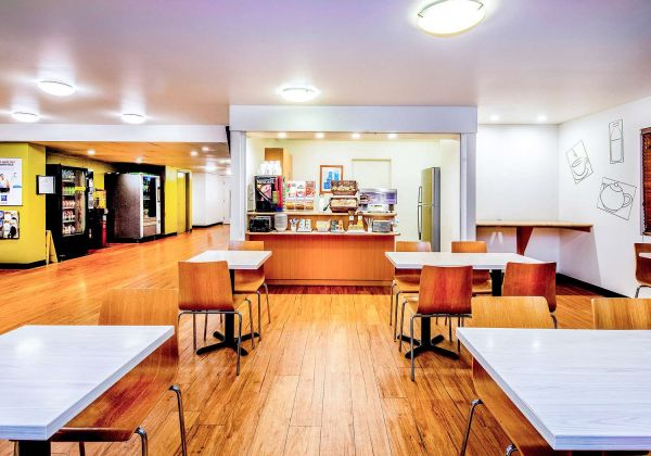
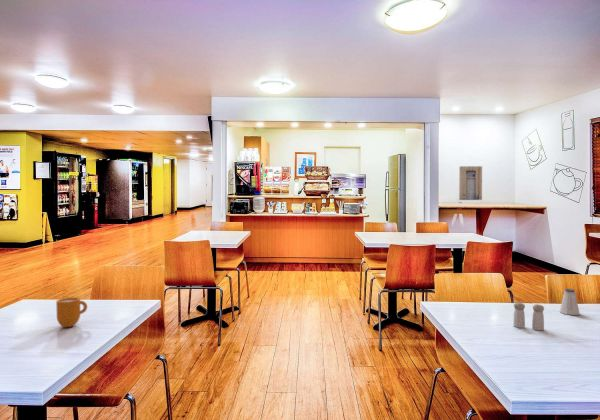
+ salt and pepper shaker (524, 315)
+ saltshaker (569, 301)
+ mug (72, 312)
+ wall art (470, 183)
